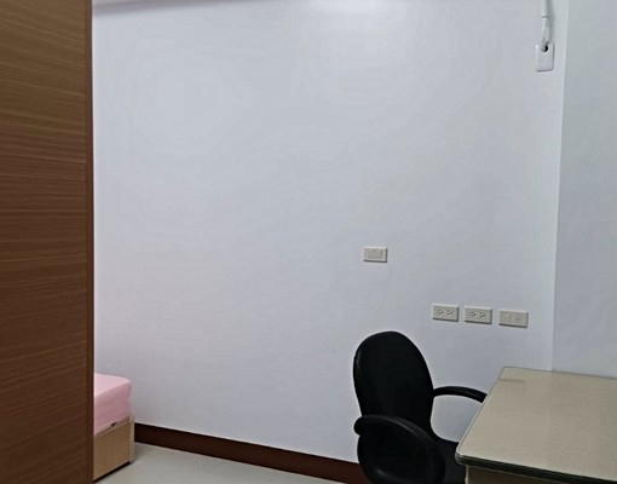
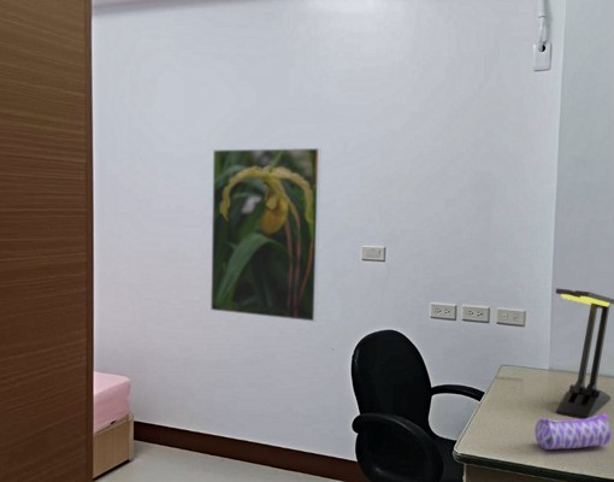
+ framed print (262, 233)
+ desk lamp (585, 346)
+ pencil case (572, 430)
